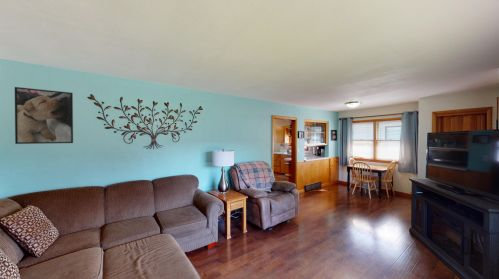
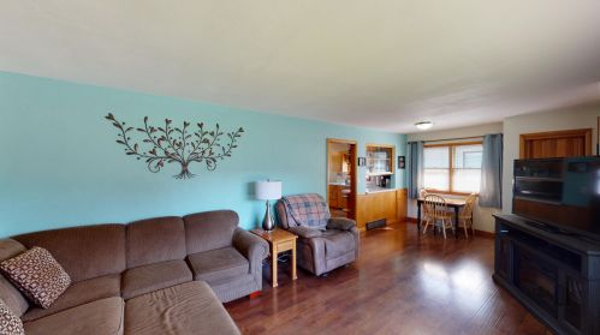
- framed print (45, 116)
